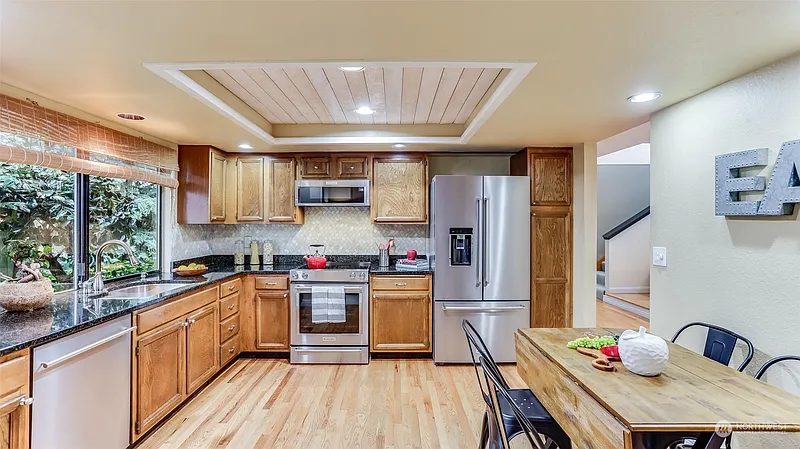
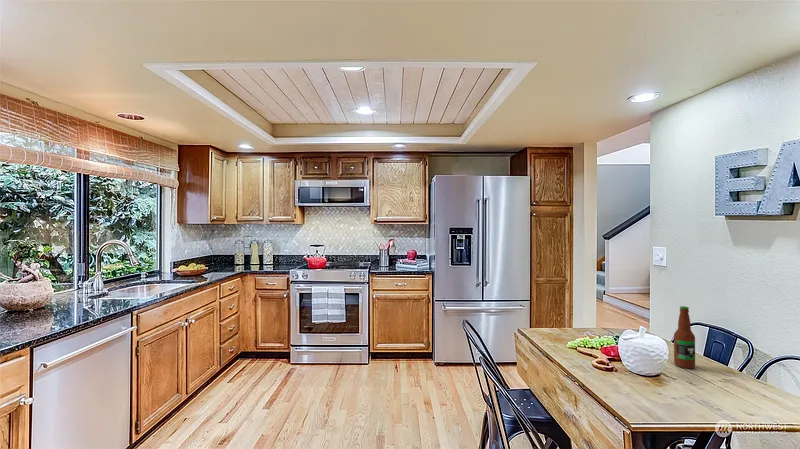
+ bottle (684, 336)
